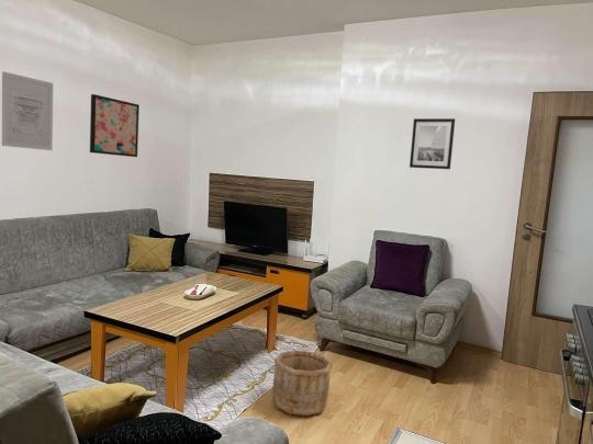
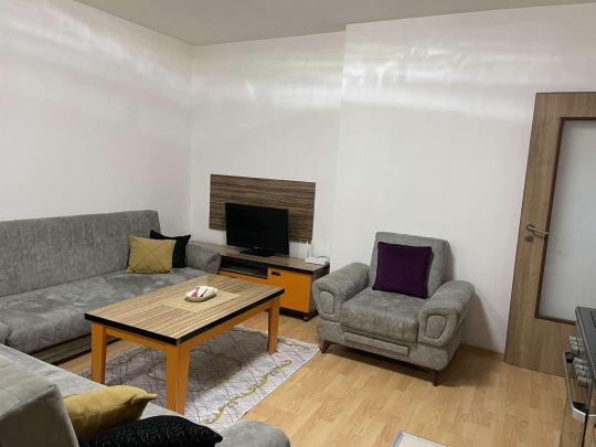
- wall art (29, 113)
- wooden bucket (301, 380)
- wall art (115, 127)
- wall art (432, 144)
